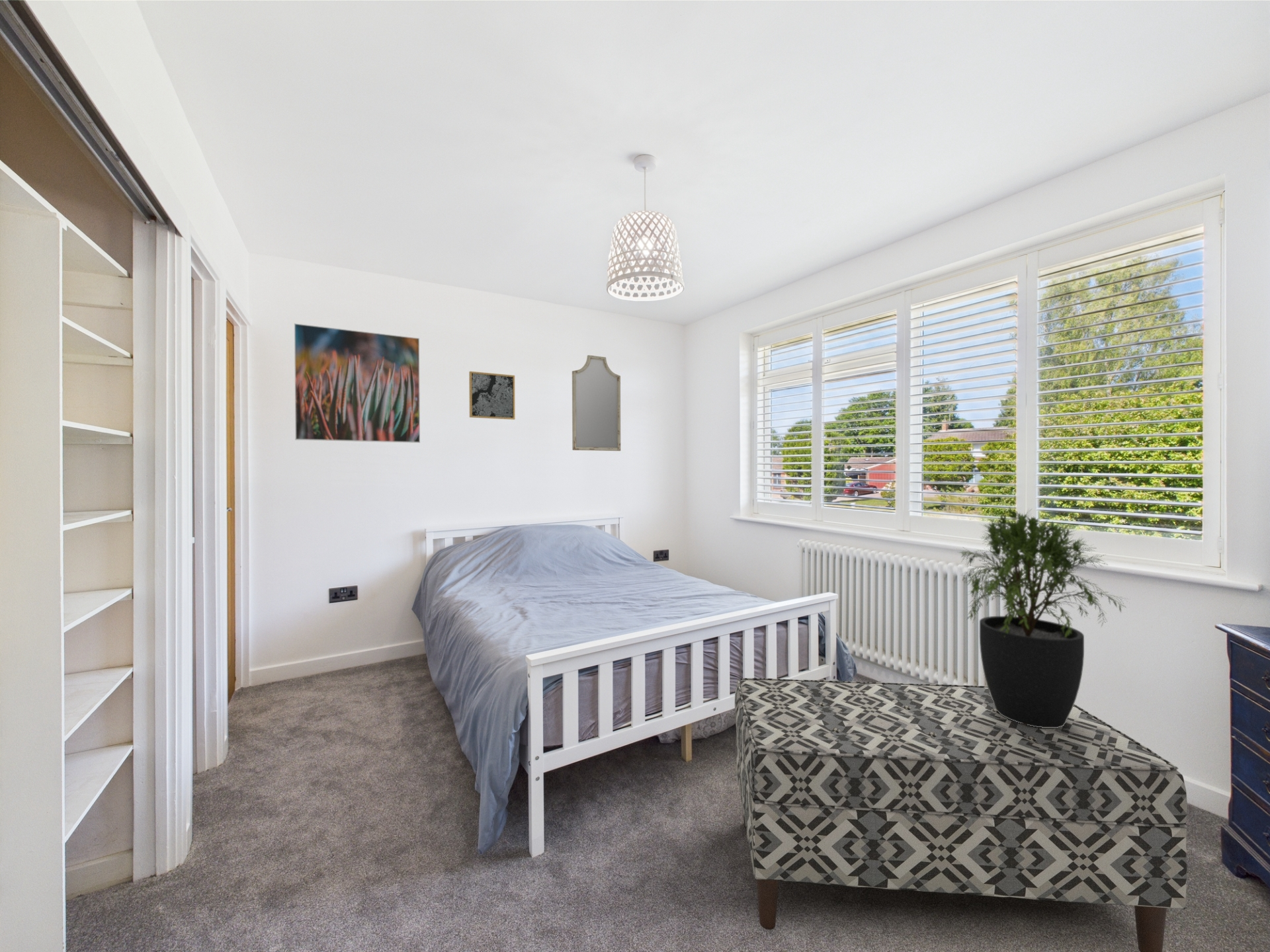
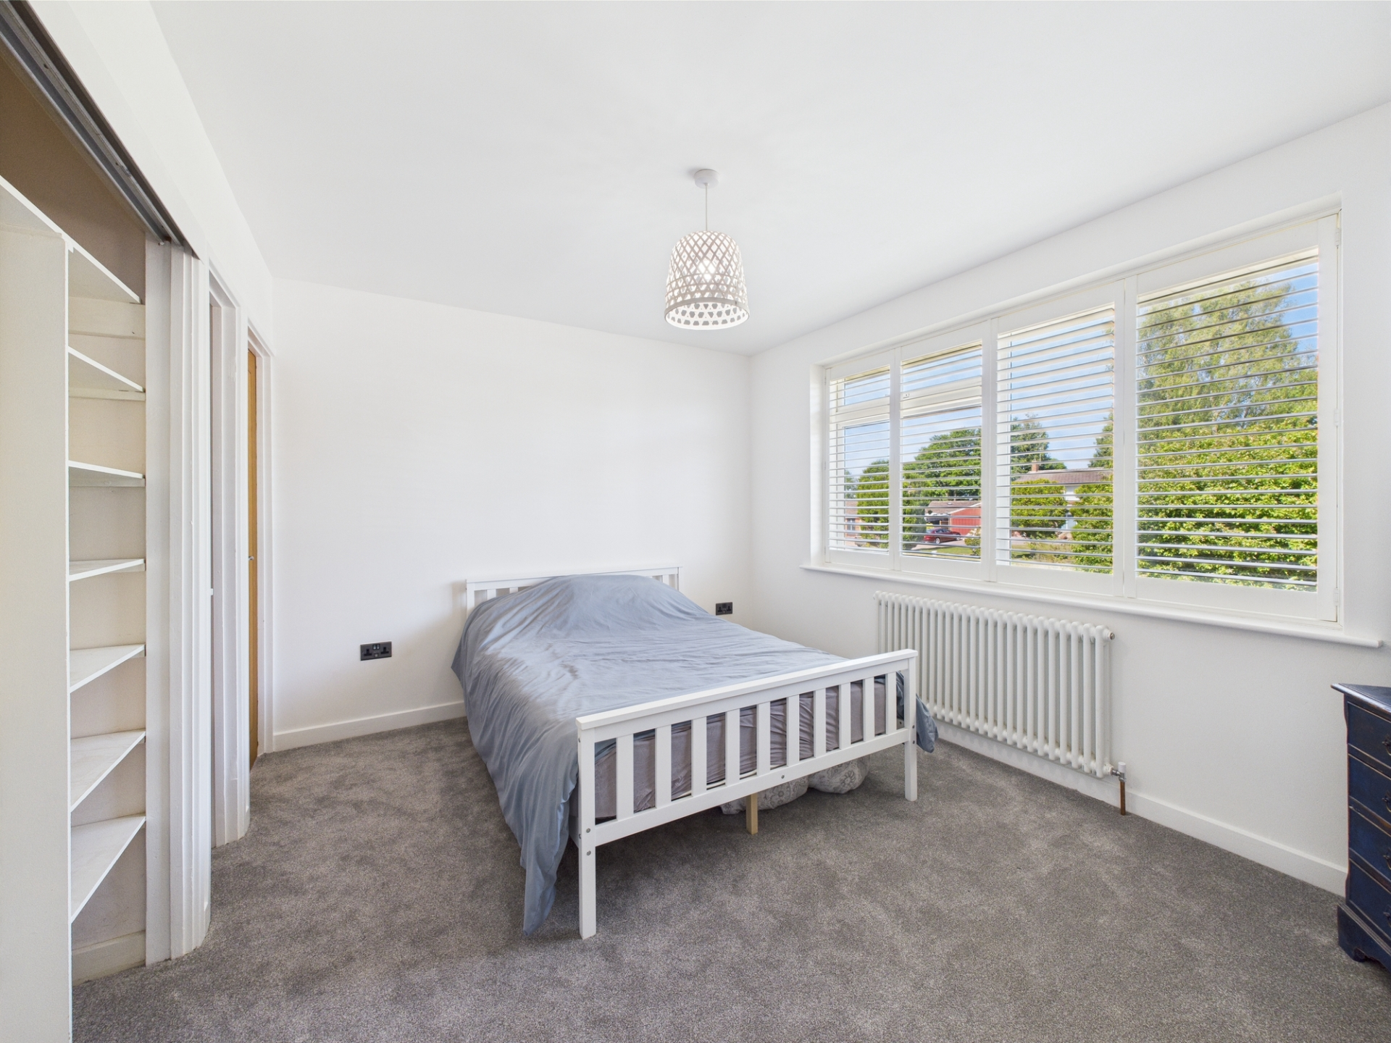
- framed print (360, 386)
- bench (919, 797)
- wall art (492, 396)
- potted plant (1029, 609)
- home mirror (597, 403)
